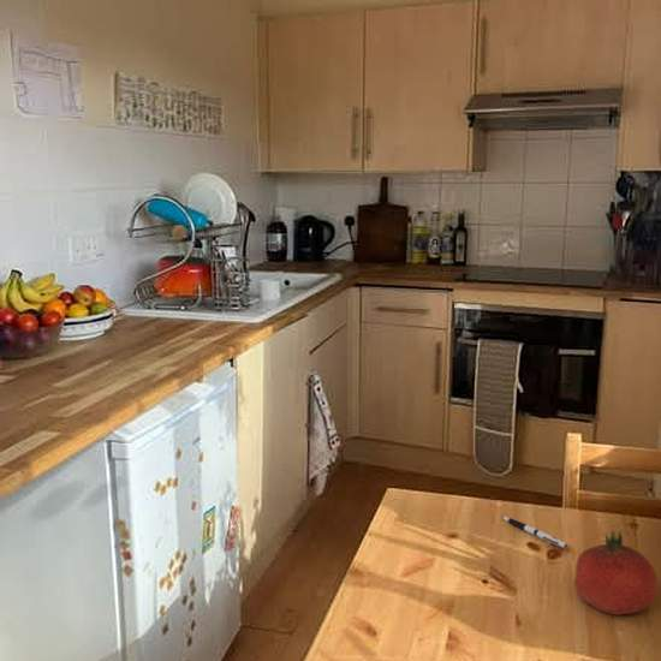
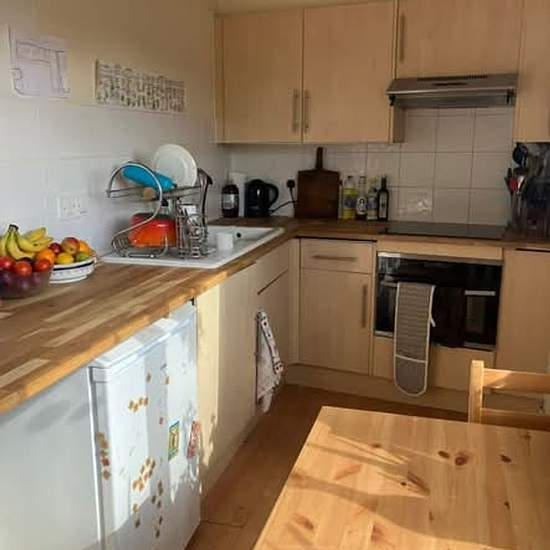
- fruit (614, 566)
- pen (531, 530)
